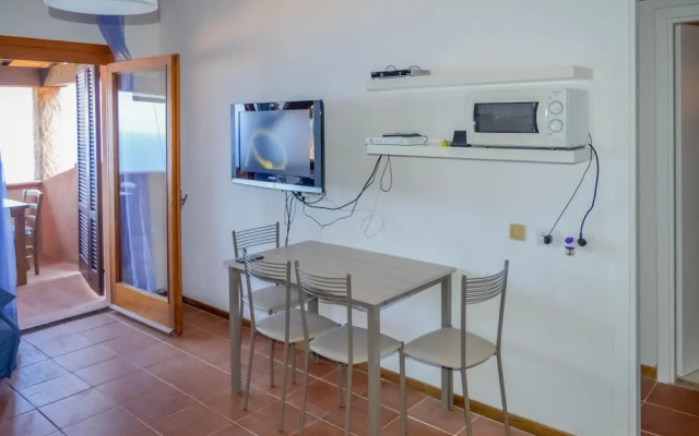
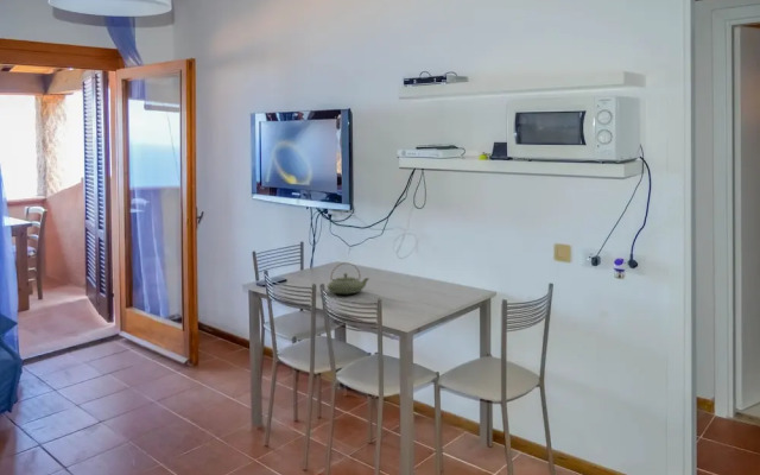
+ teapot (348, 277)
